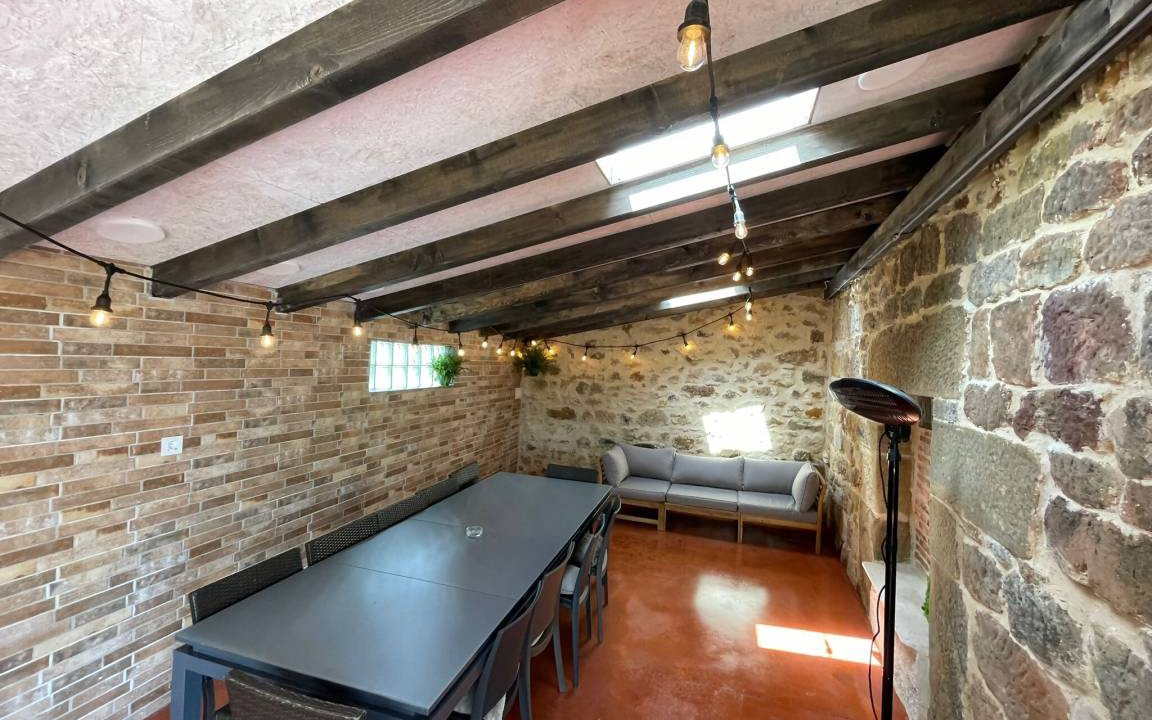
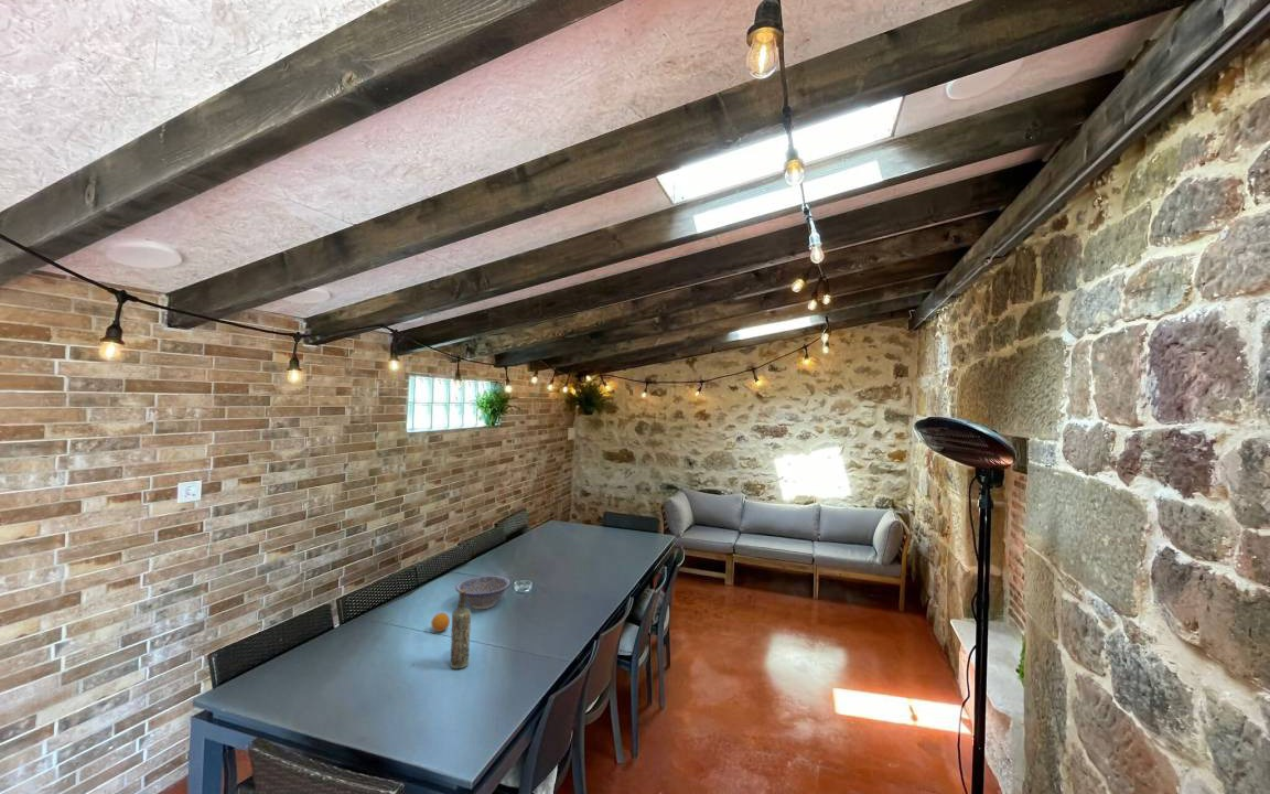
+ decorative bowl (483, 594)
+ fruit (440, 622)
+ bottle (461, 627)
